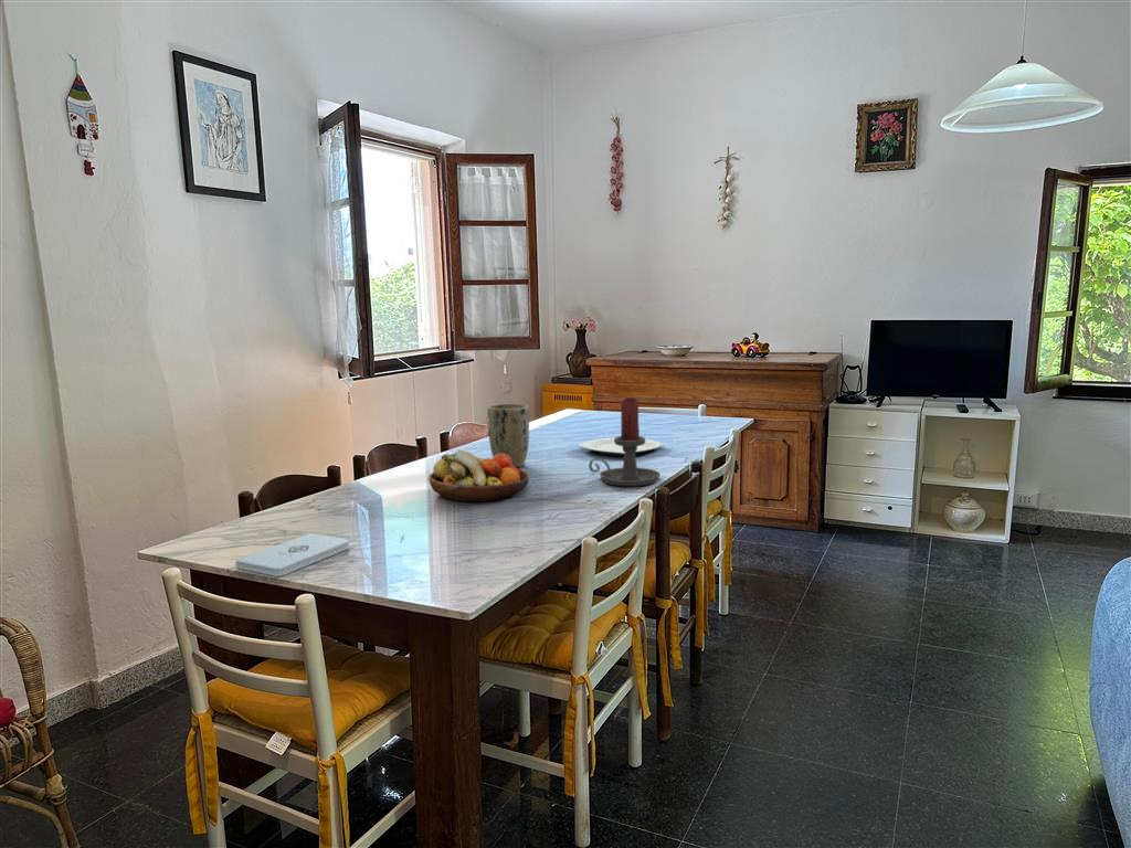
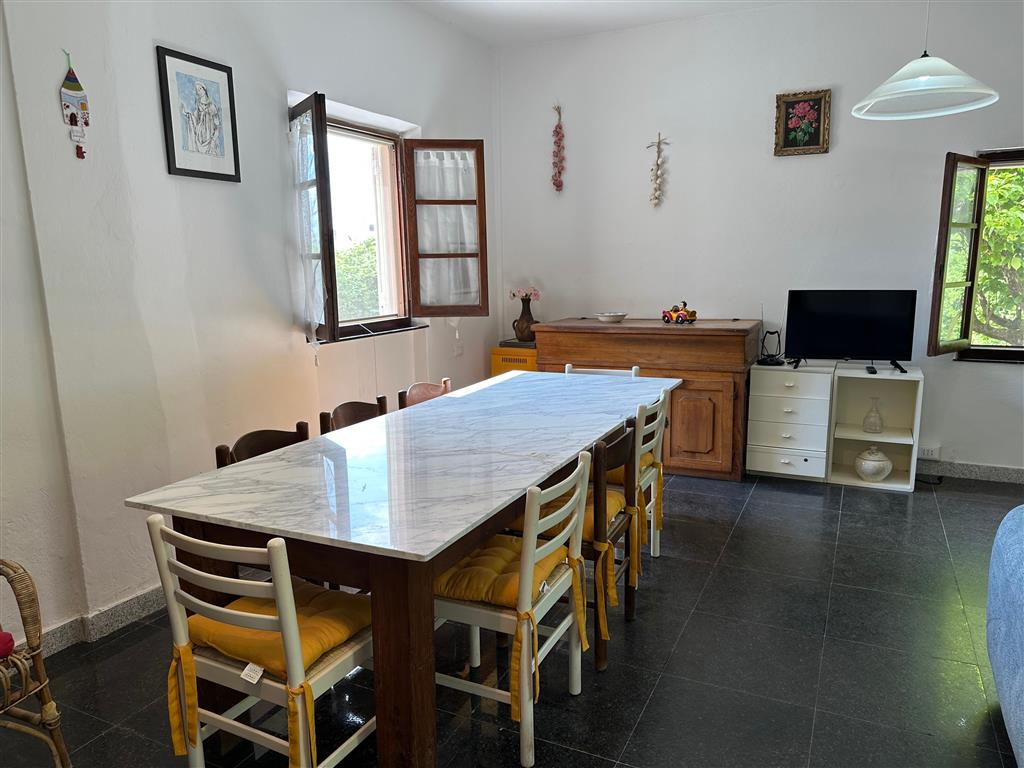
- notepad (296, 553)
- fruit bowl (478, 471)
- plate (621, 446)
- plant pot (508, 435)
- candle holder (622, 438)
